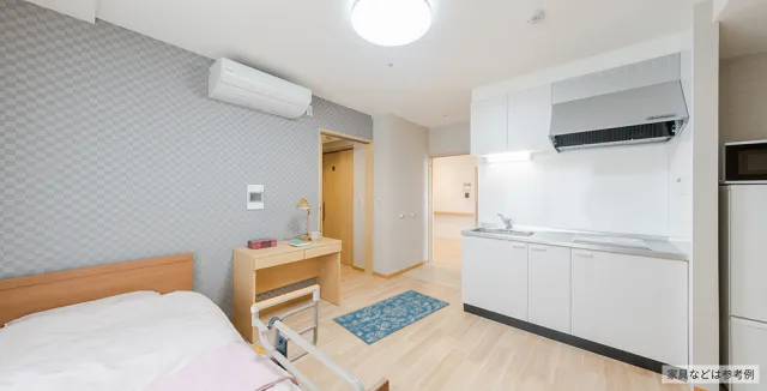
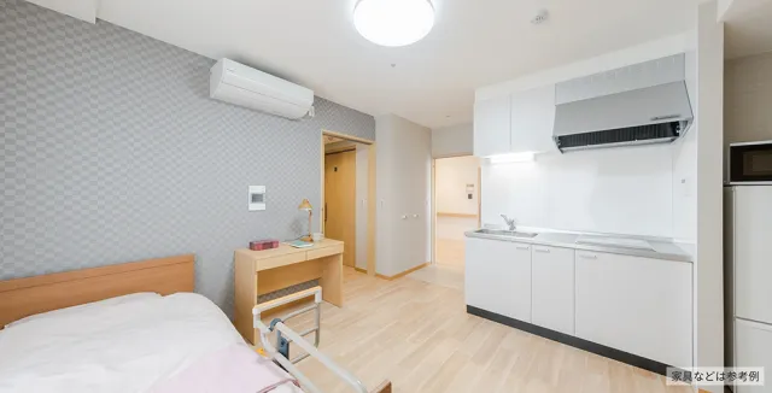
- rug (394, 311)
